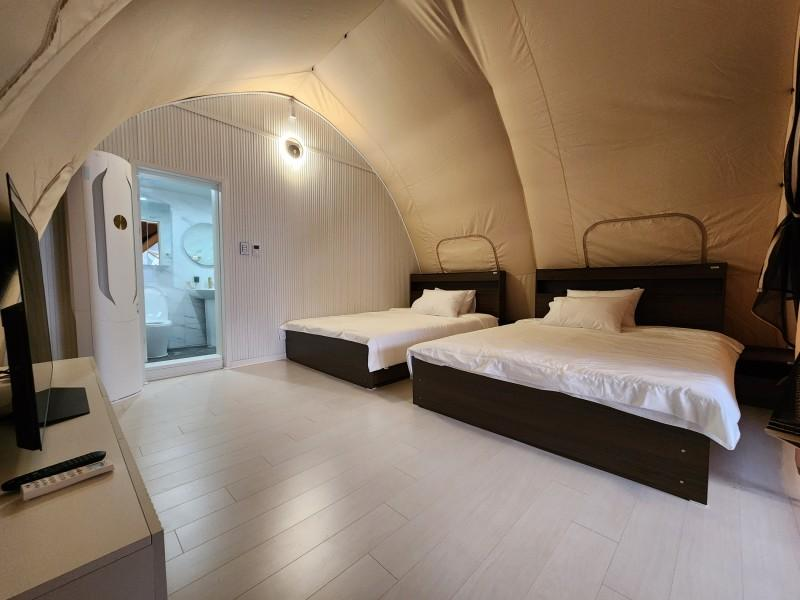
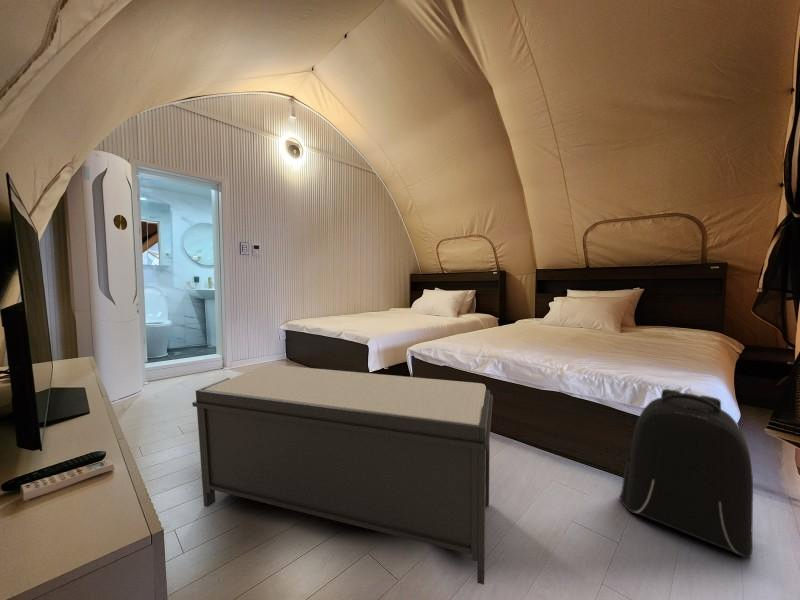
+ backpack (683, 455)
+ bench (345, 446)
